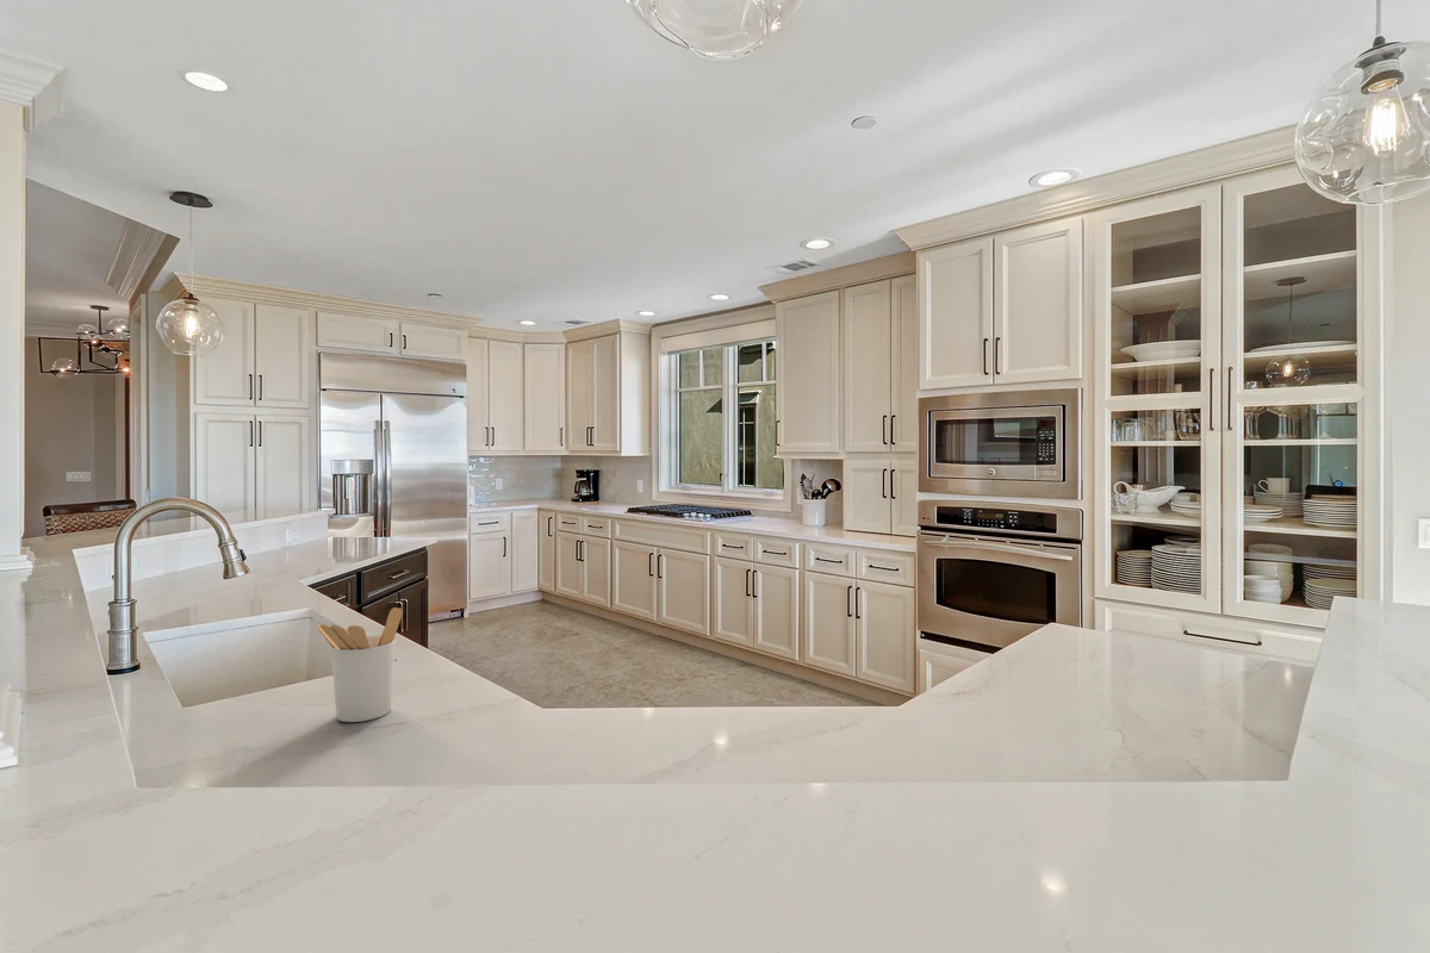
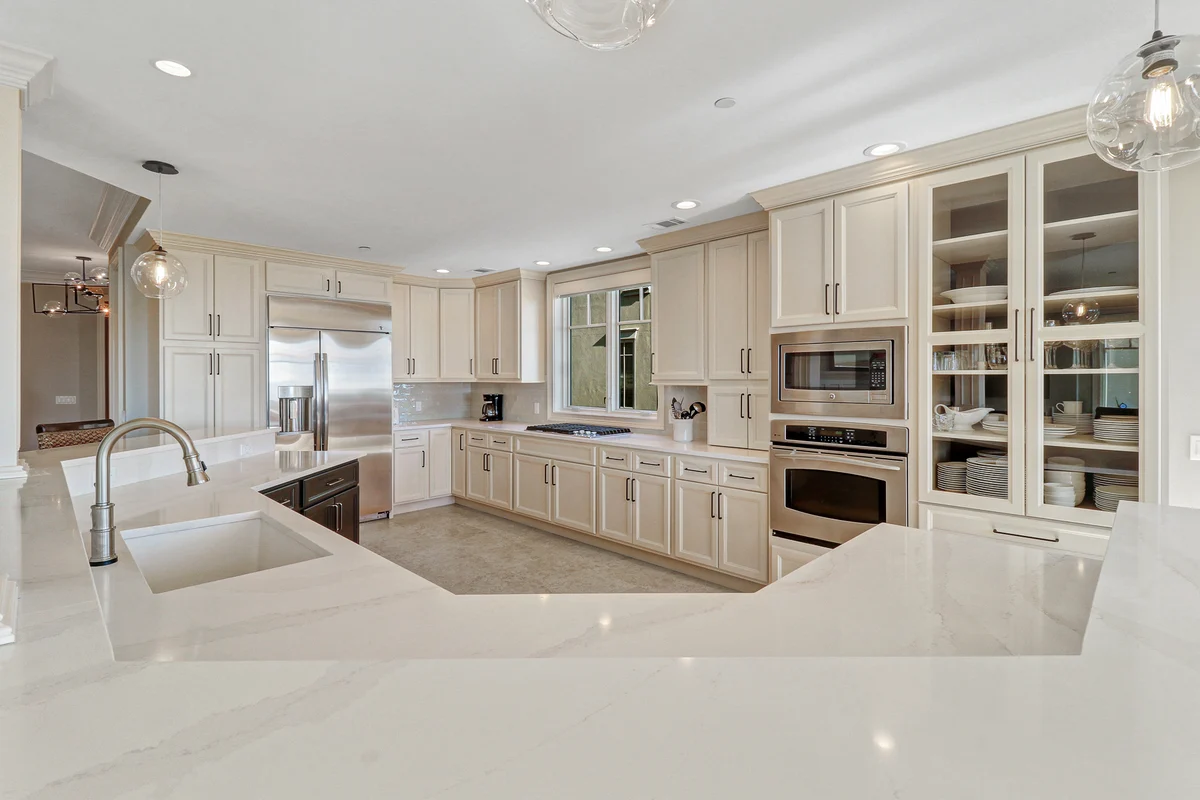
- utensil holder (358, 665)
